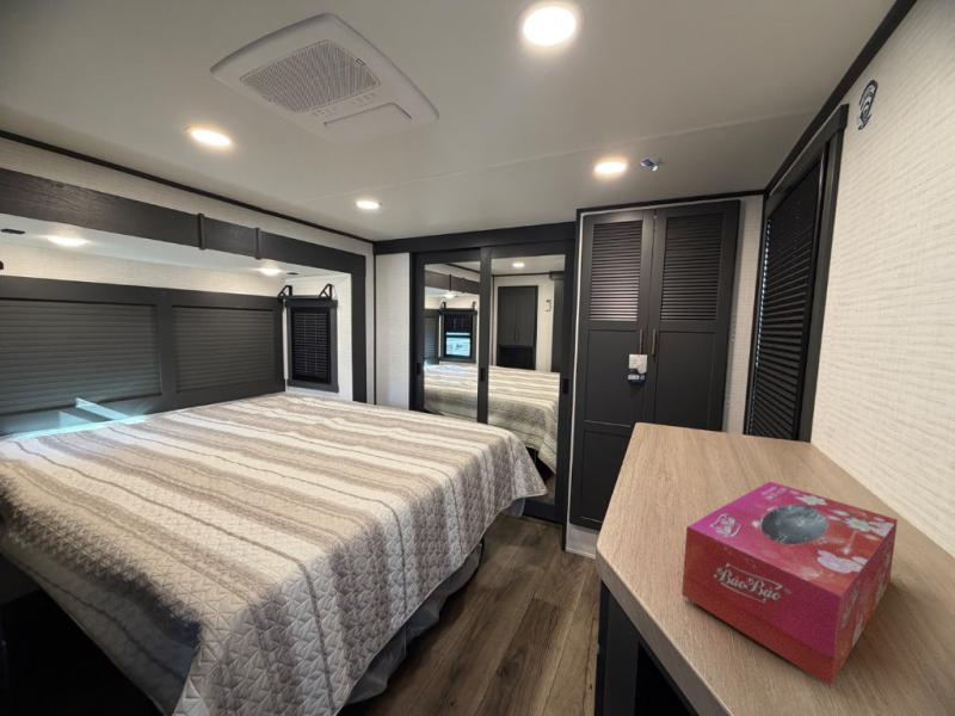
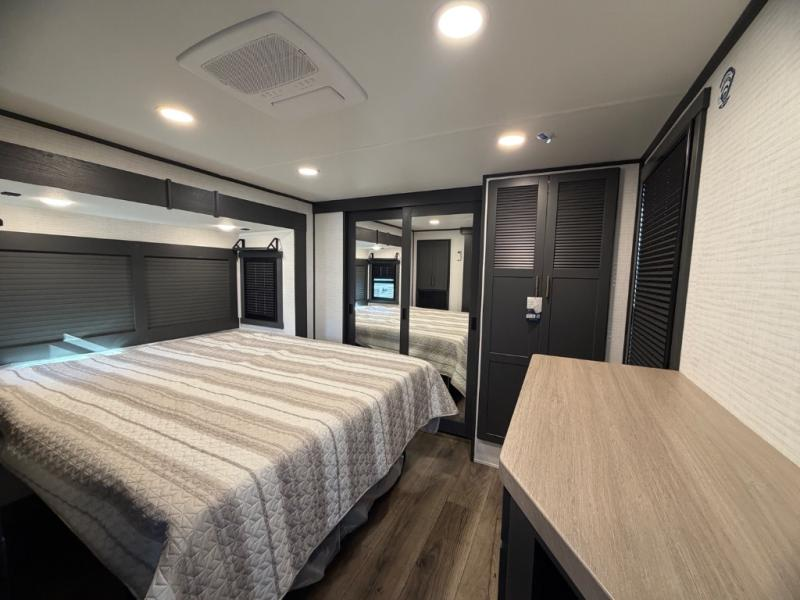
- tissue box (791, 556)
